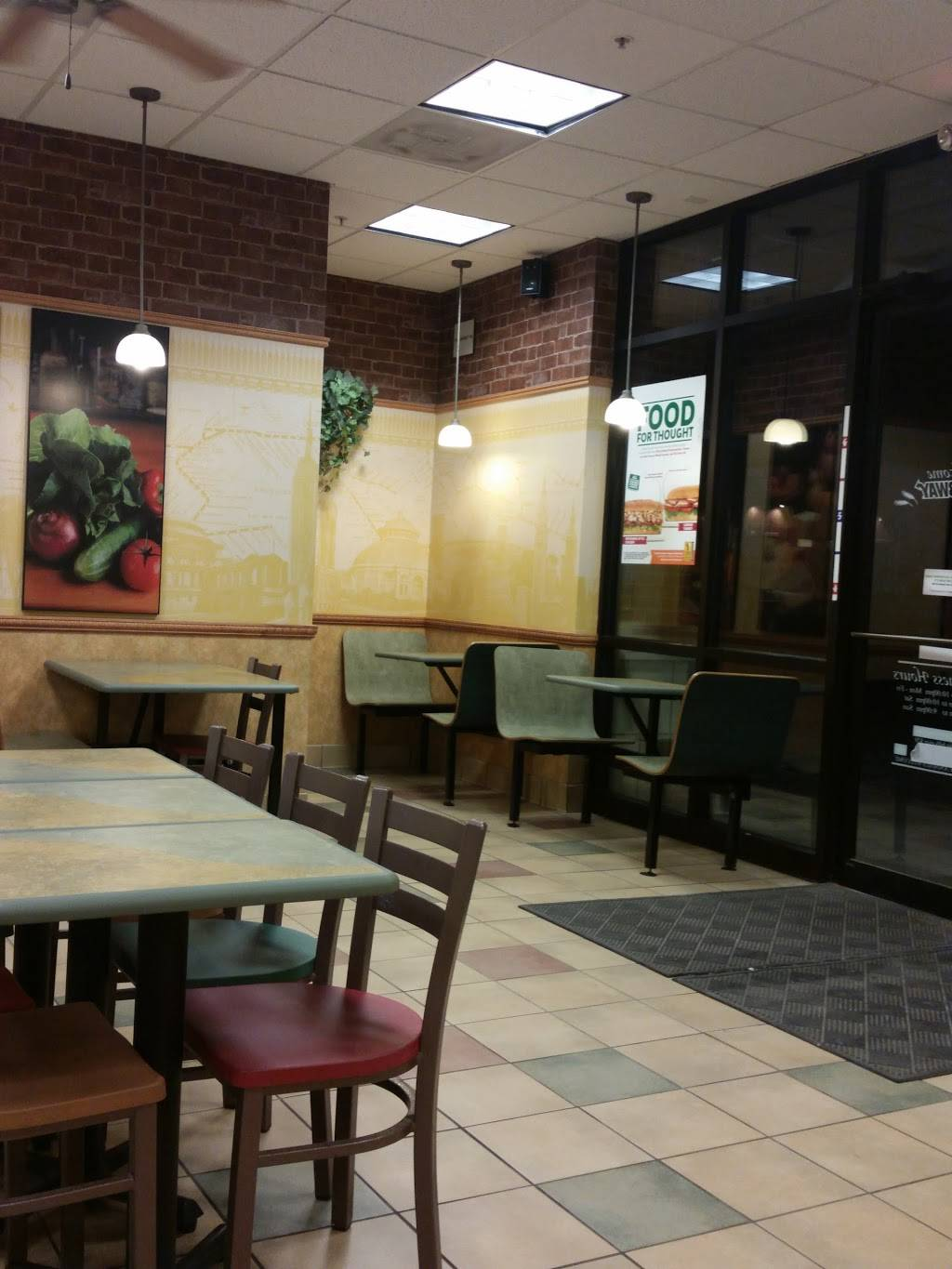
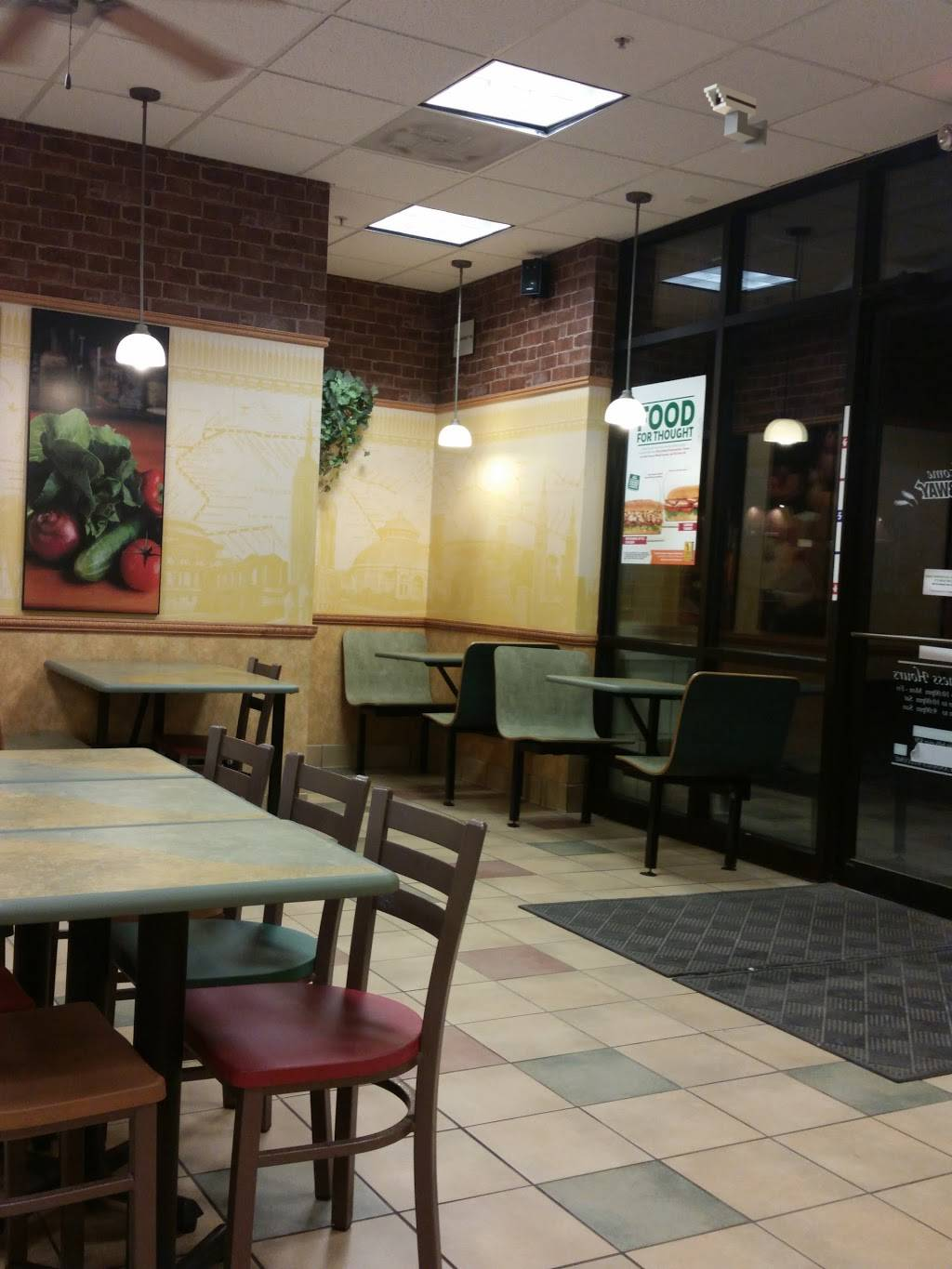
+ security camera (734, 119)
